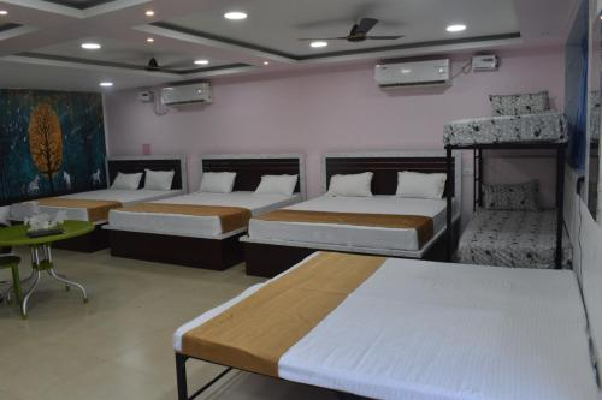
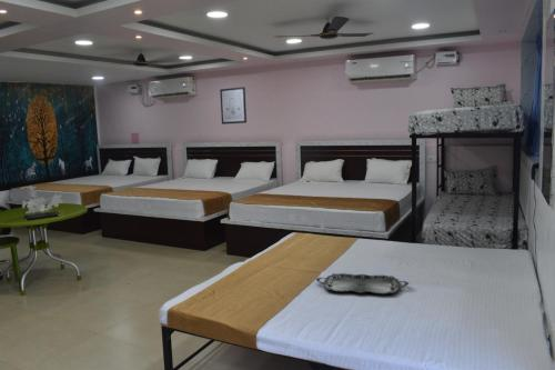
+ wall art (233, 106)
+ serving tray (361, 282)
